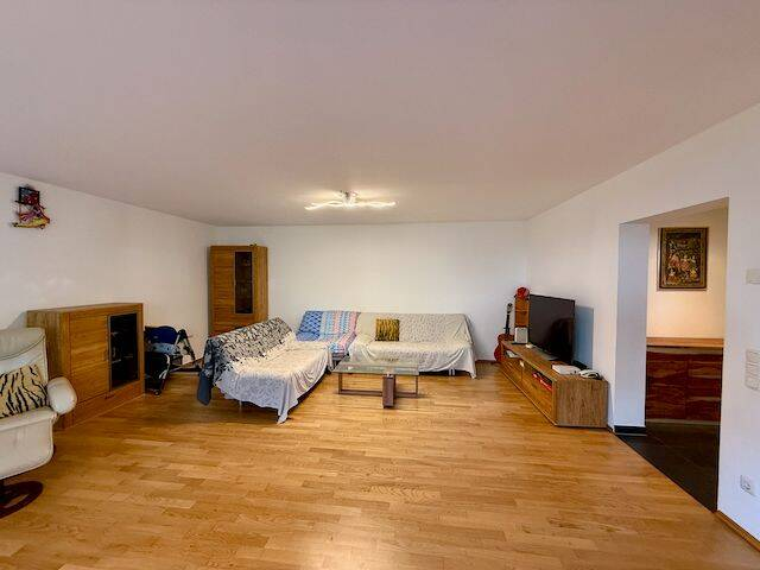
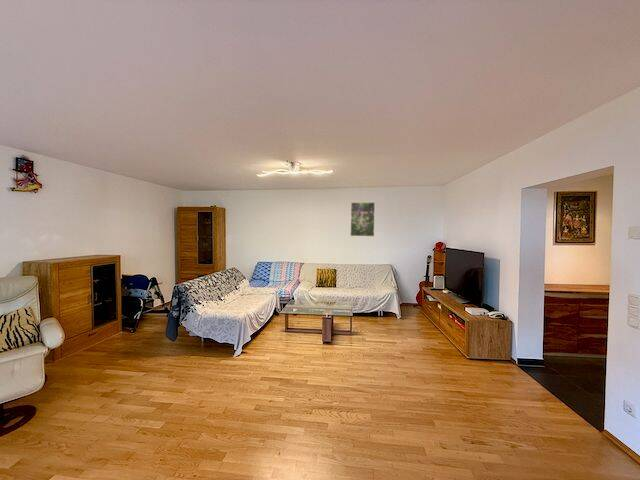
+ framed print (362, 219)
